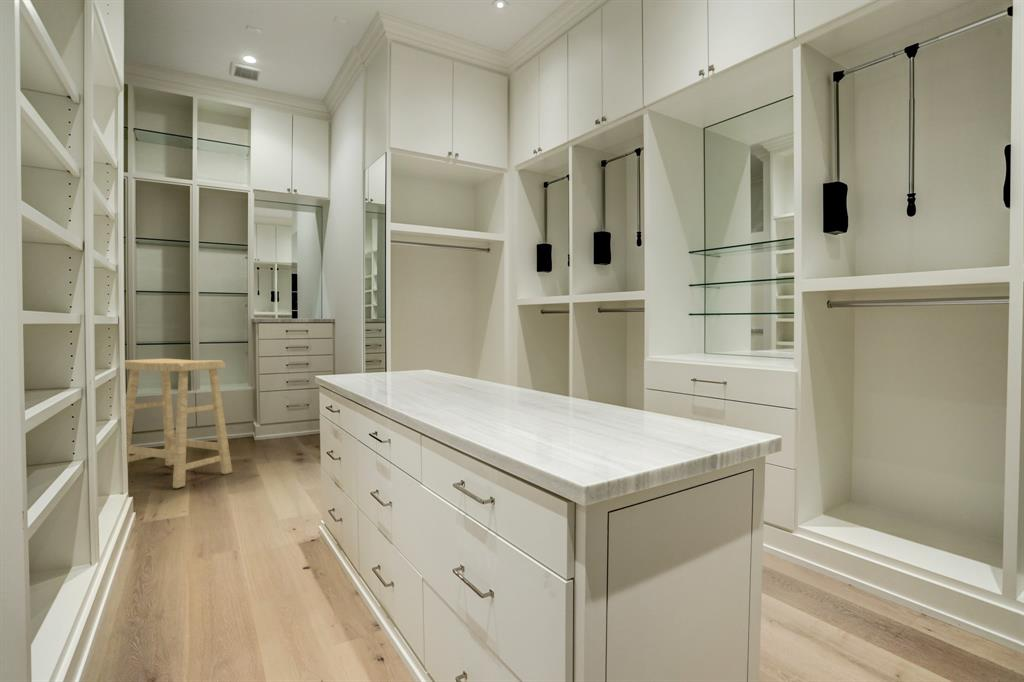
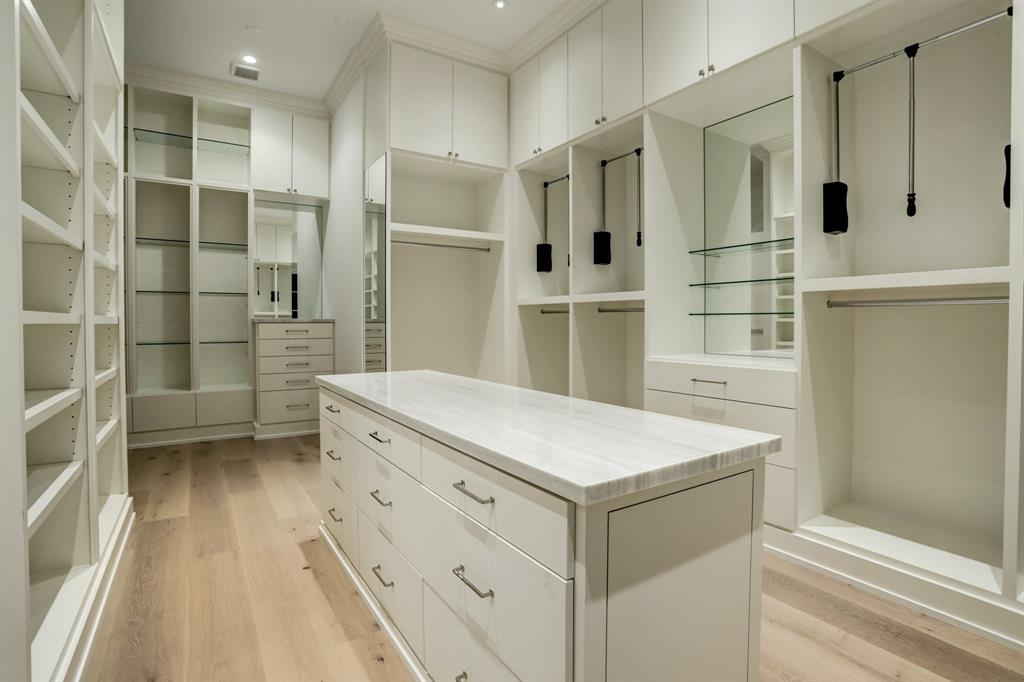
- stool (172, 417)
